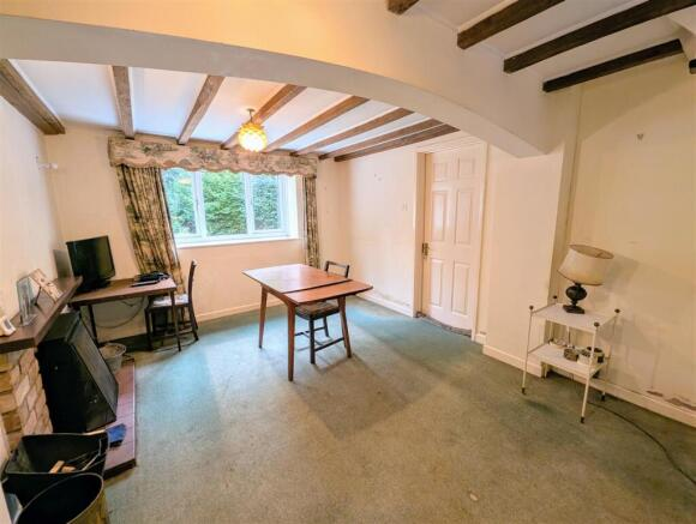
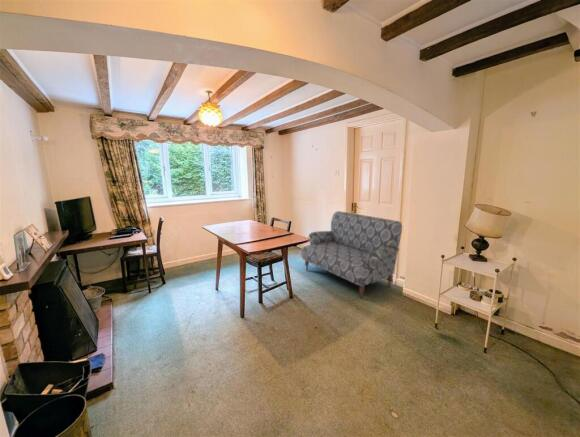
+ sofa (346, 248)
